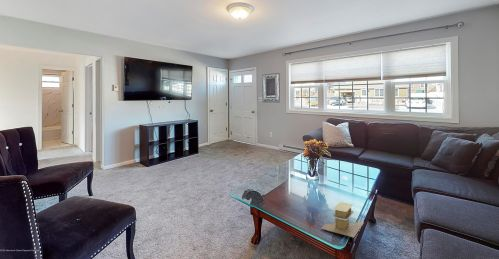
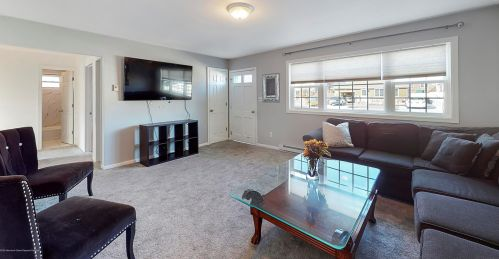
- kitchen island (343, 215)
